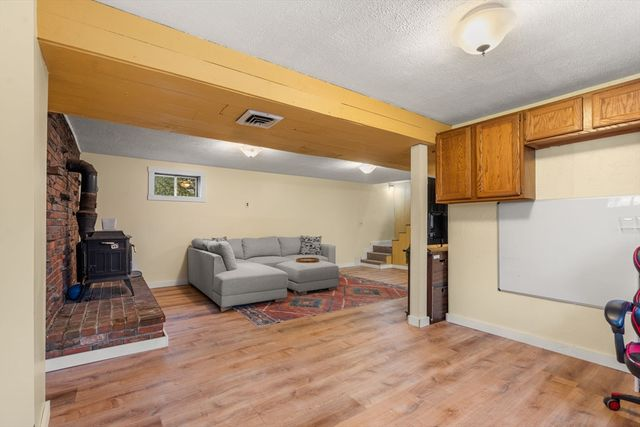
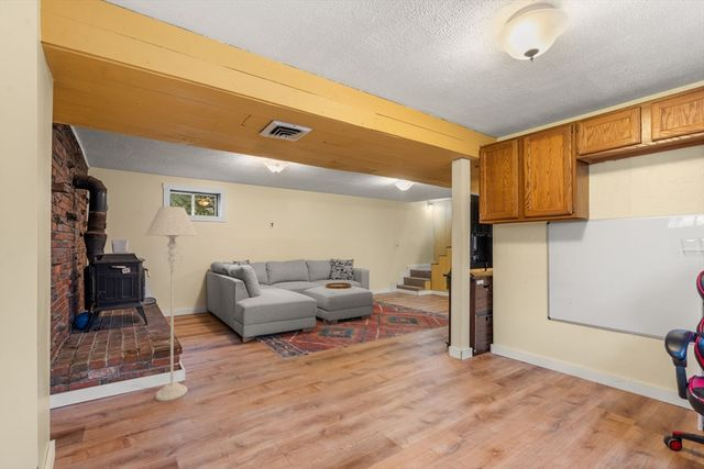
+ floor lamp (172, 300)
